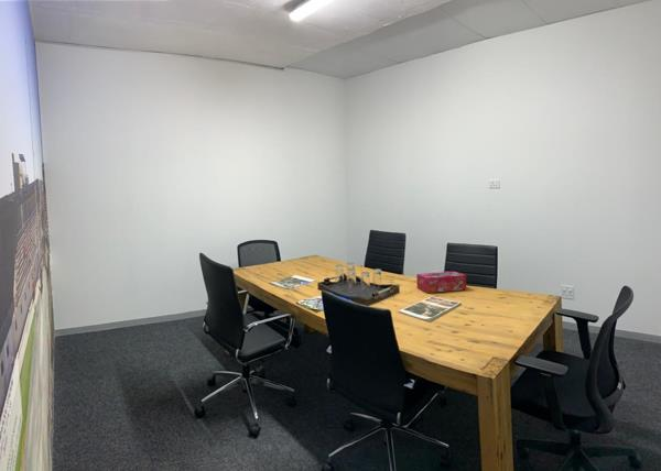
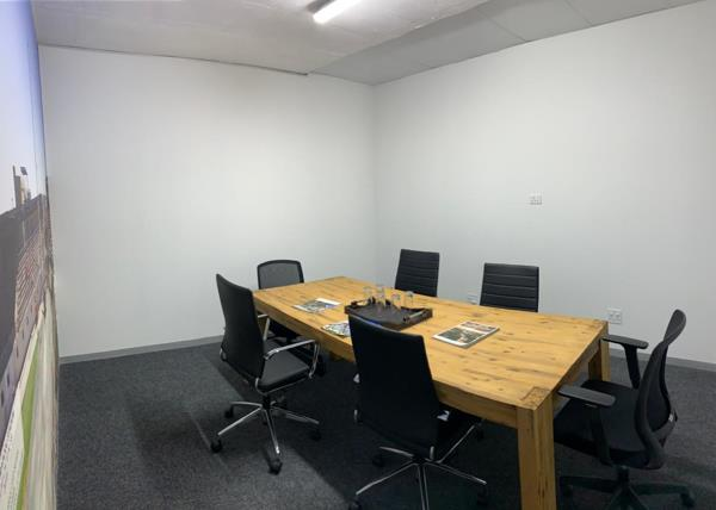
- tissue box (441, 281)
